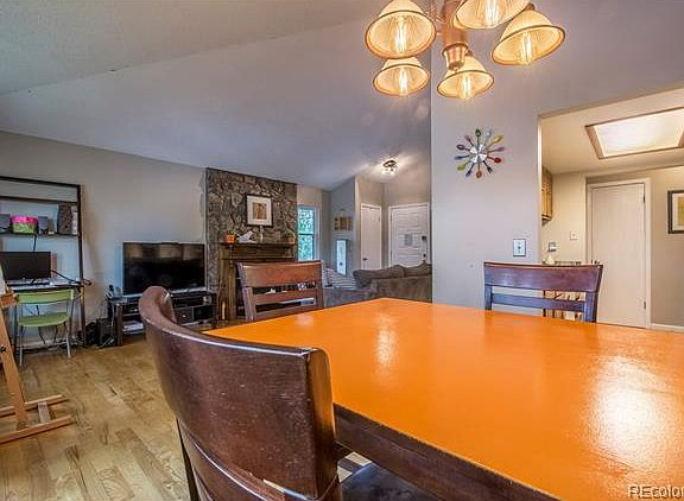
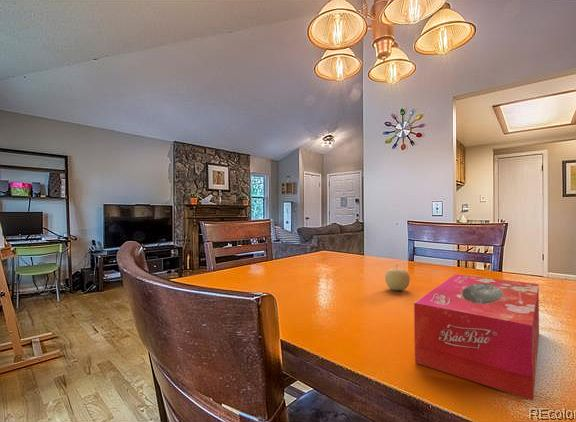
+ fruit (397, 277)
+ tissue box (483, 319)
